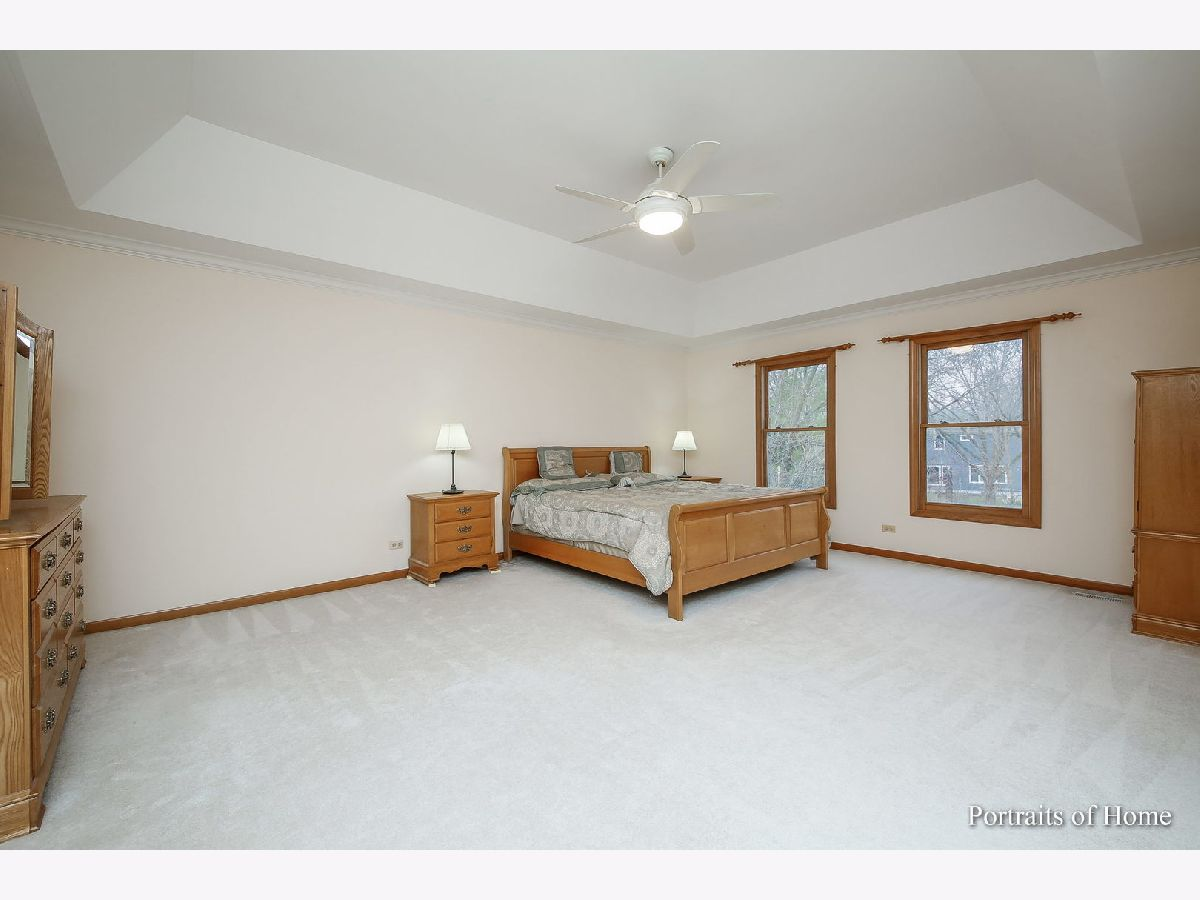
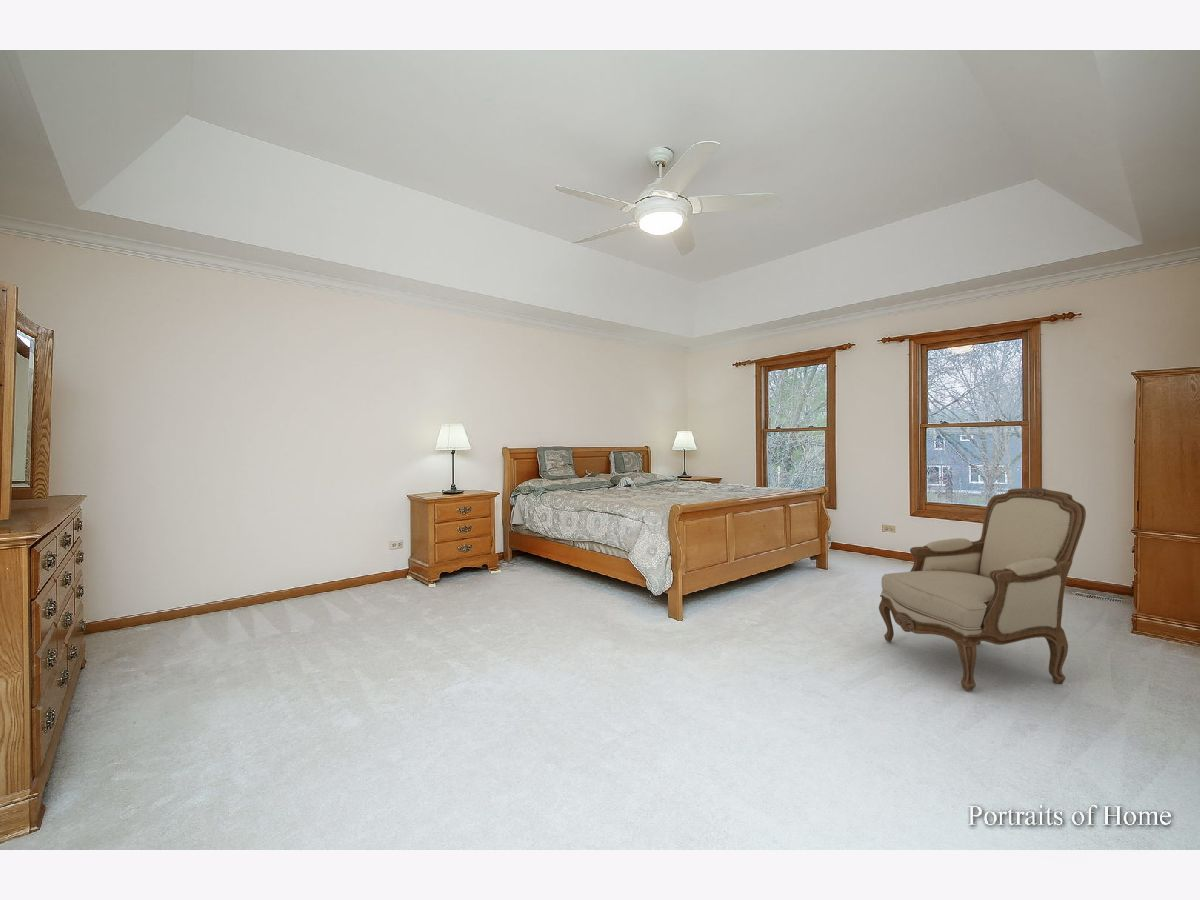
+ armchair (973, 574)
